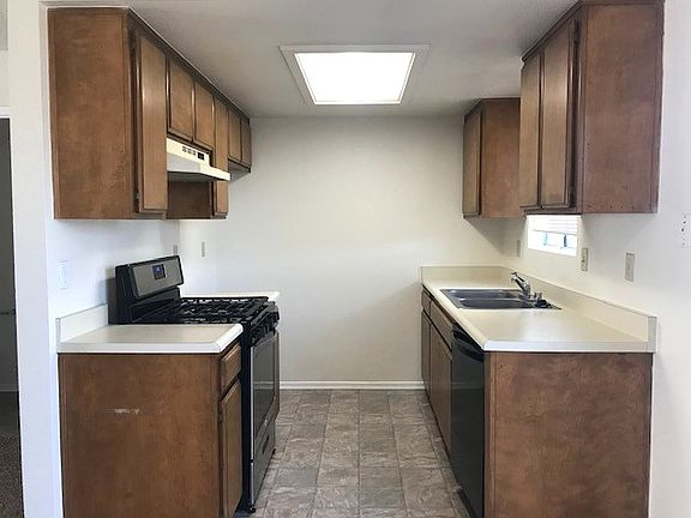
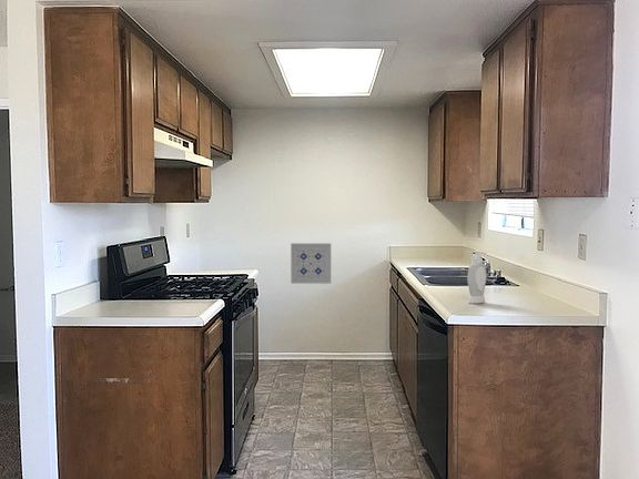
+ soap bottle (478, 277)
+ wall art (311, 263)
